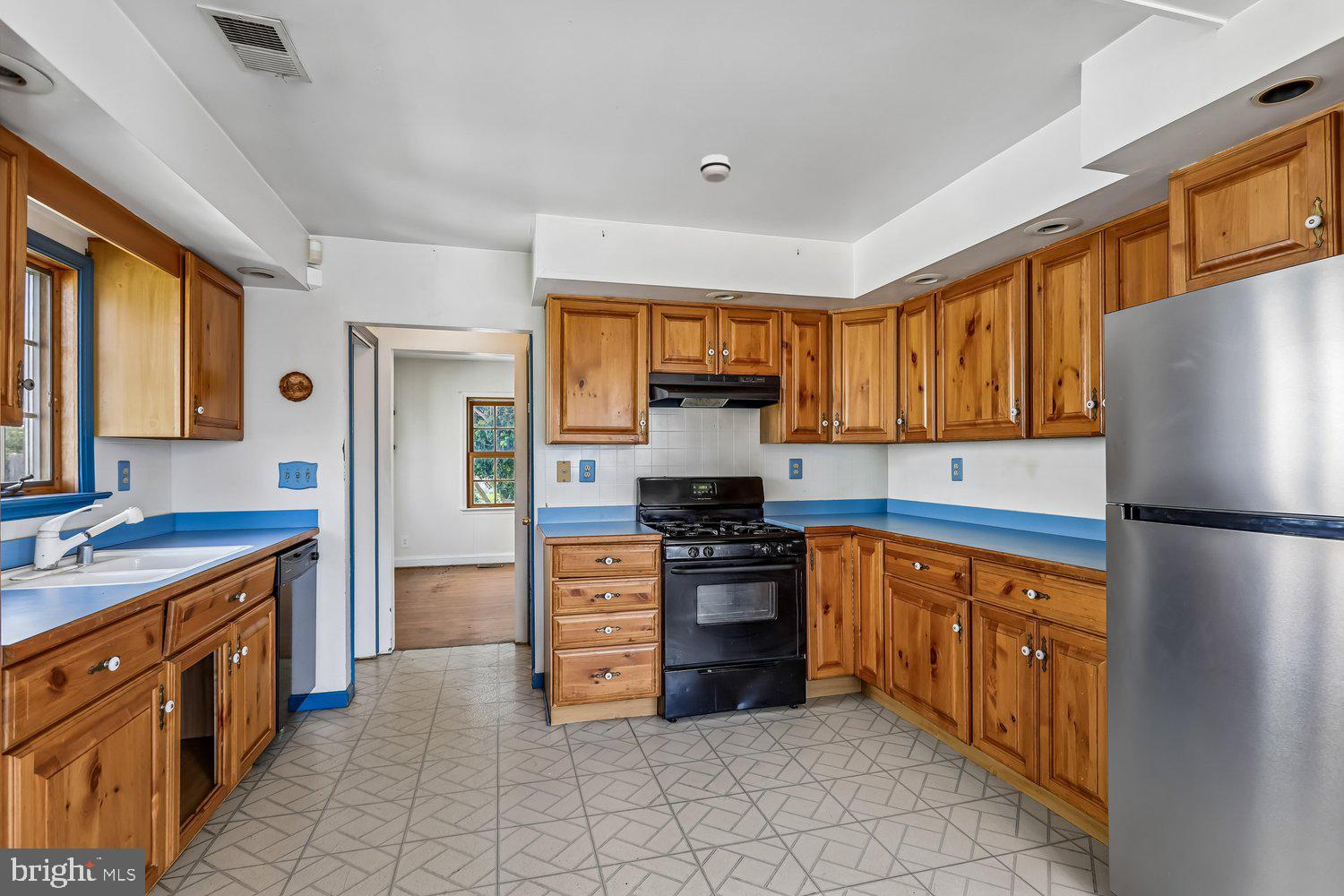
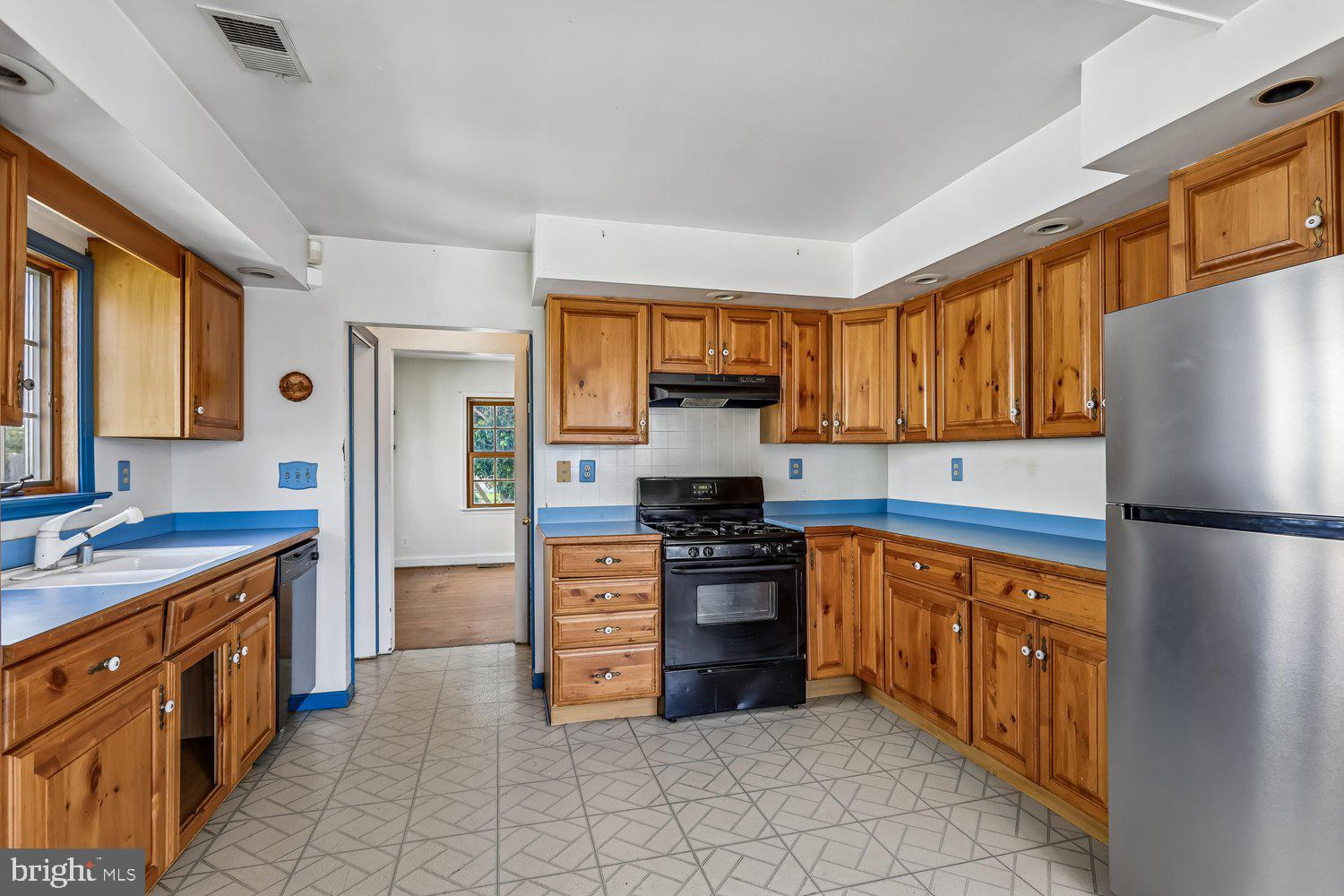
- smoke detector (715, 168)
